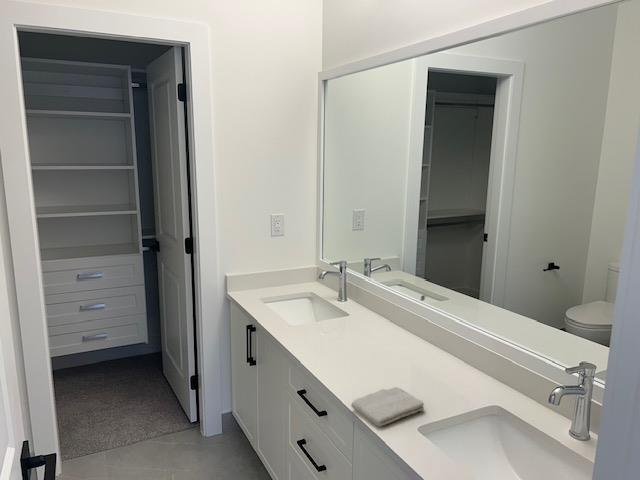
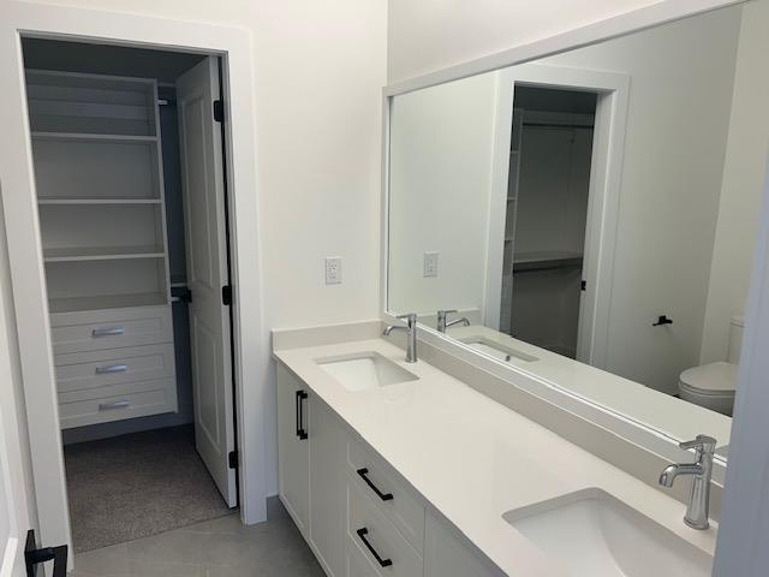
- washcloth (388, 404)
